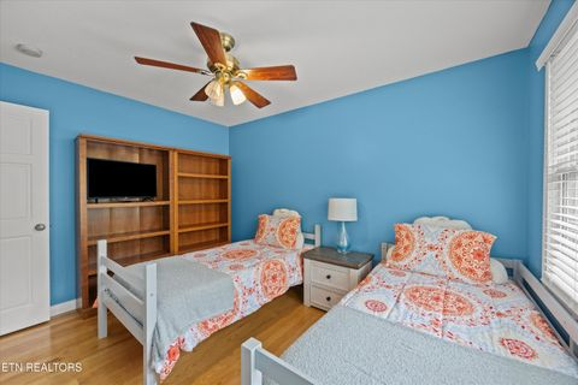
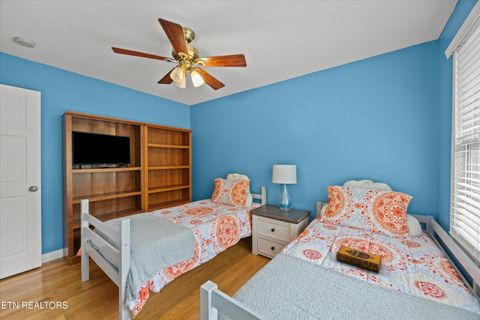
+ hardback book (358, 258)
